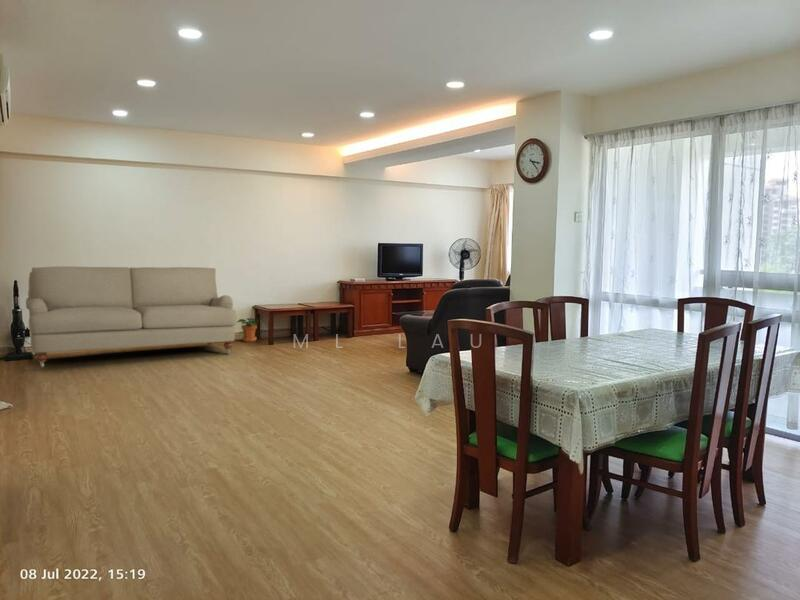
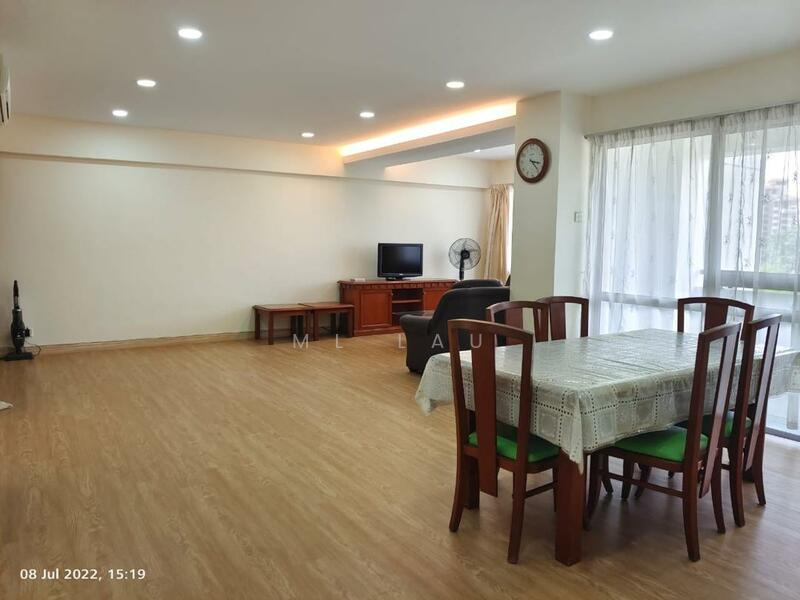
- sofa (134, 311)
- potted plant (248, 329)
